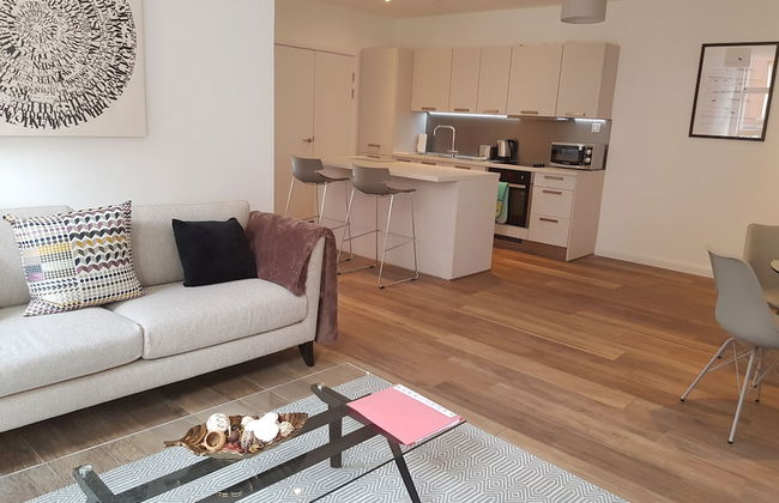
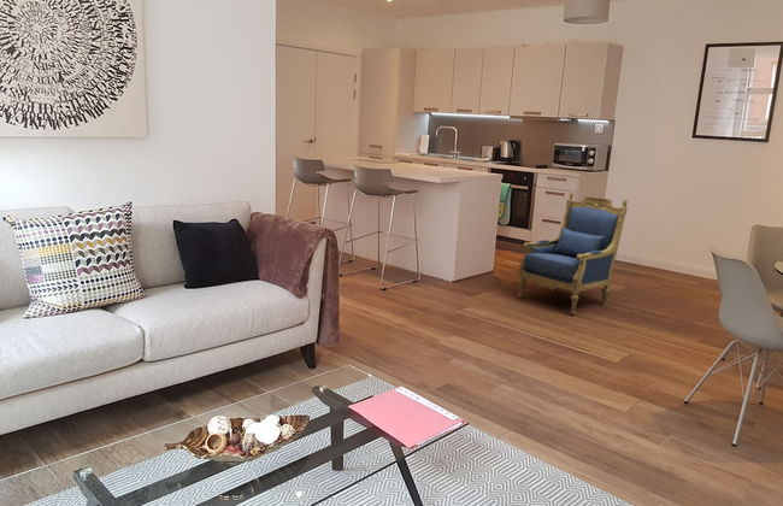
+ armchair (572, 243)
